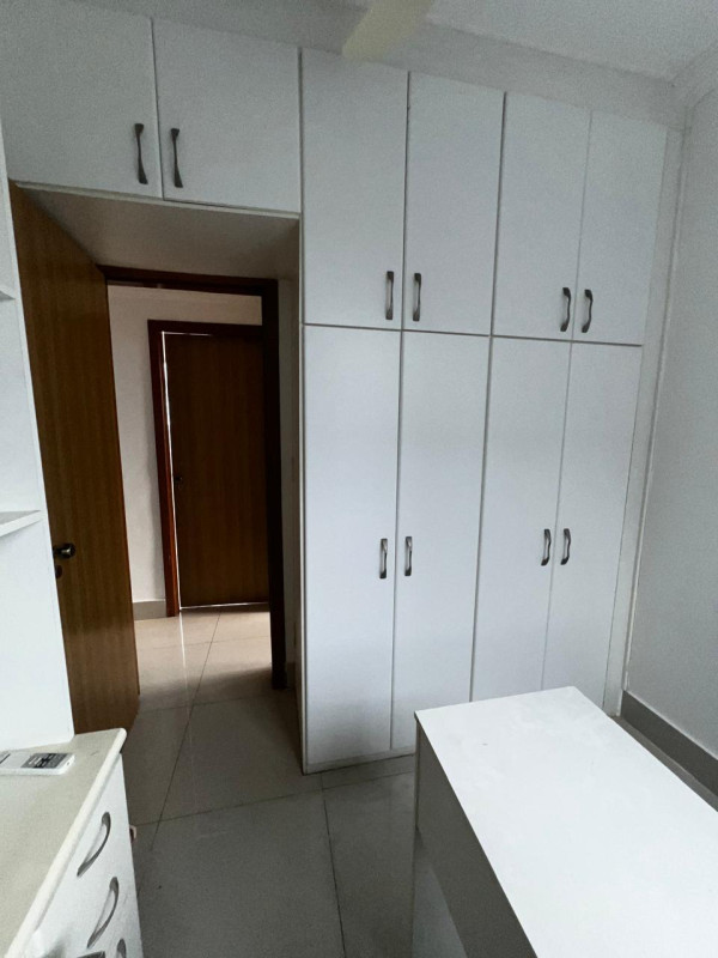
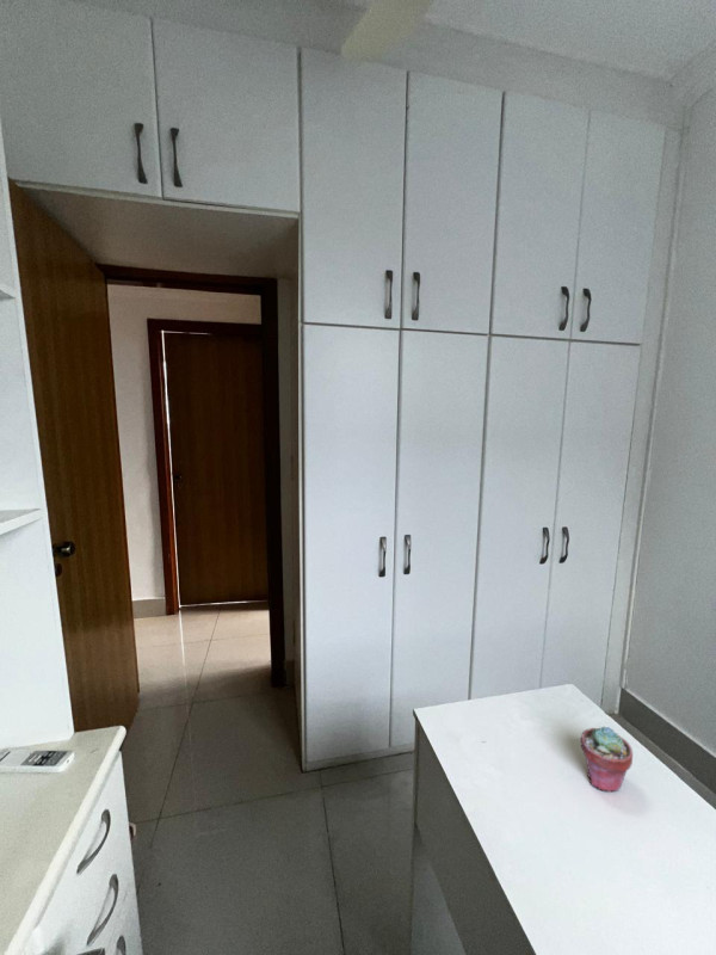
+ potted succulent (605, 754)
